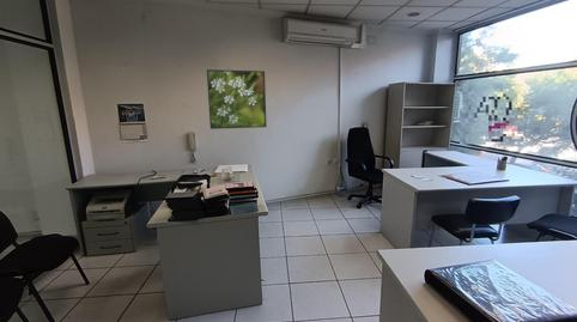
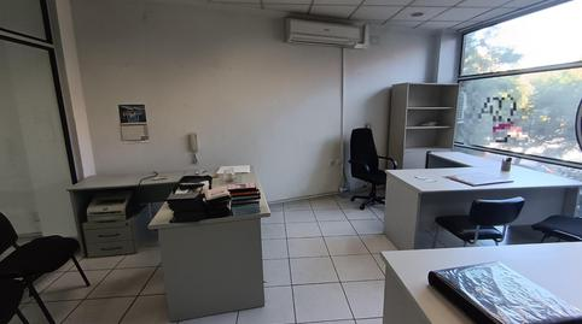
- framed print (237, 99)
